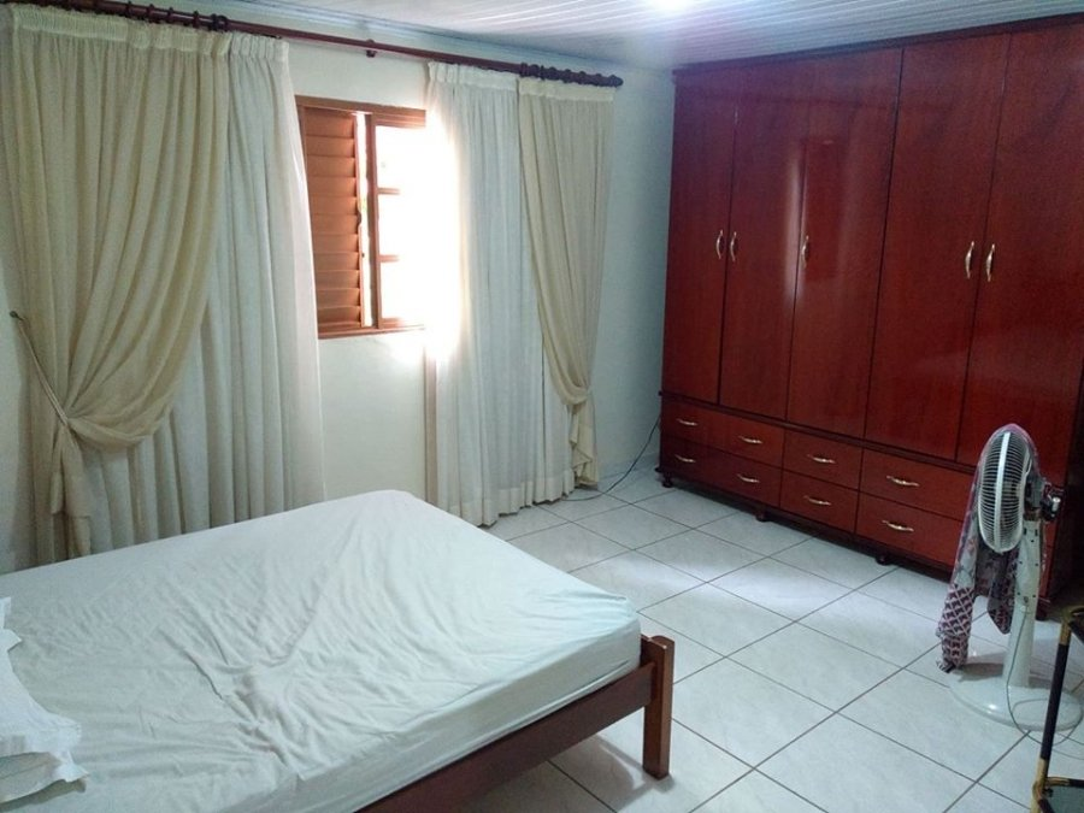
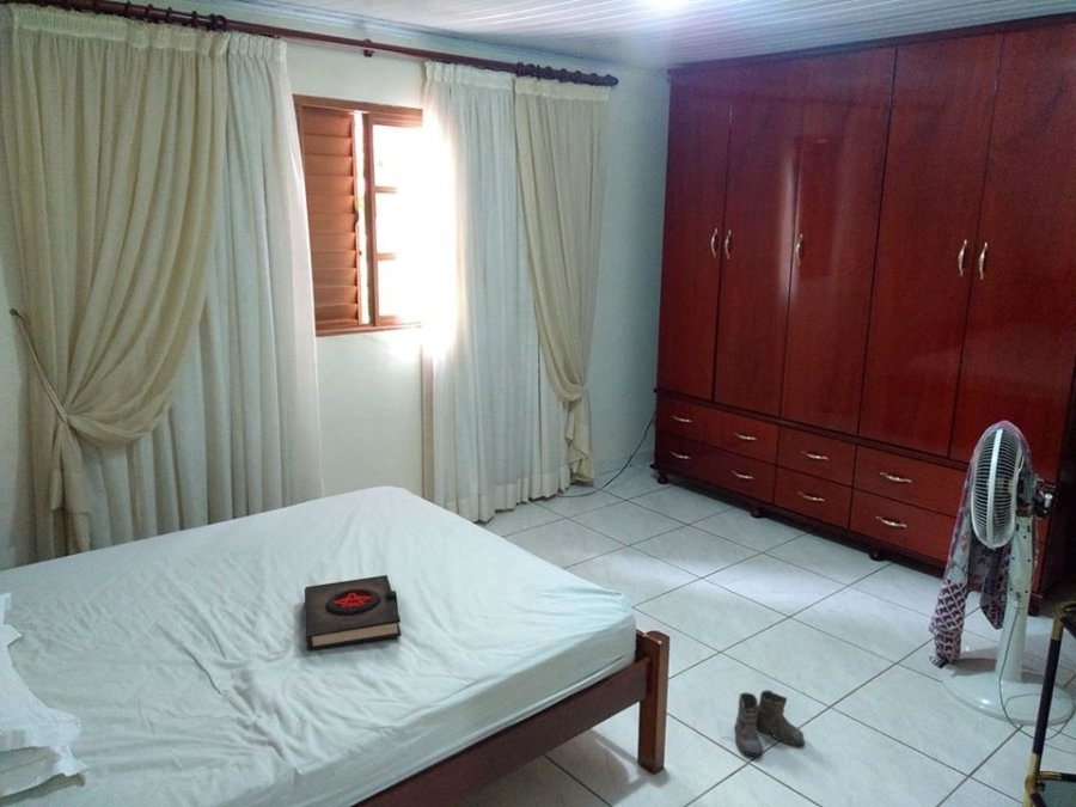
+ book (351, 606)
+ boots (763, 720)
